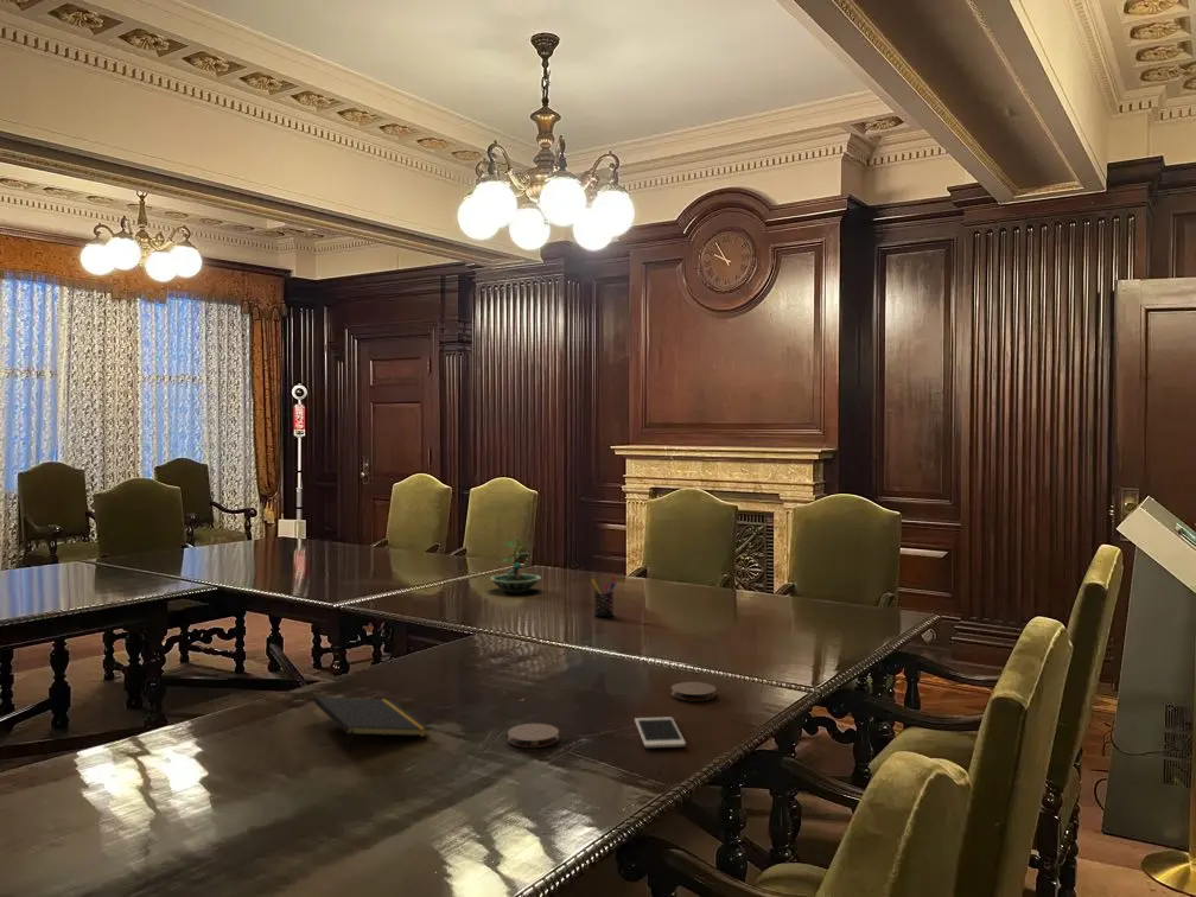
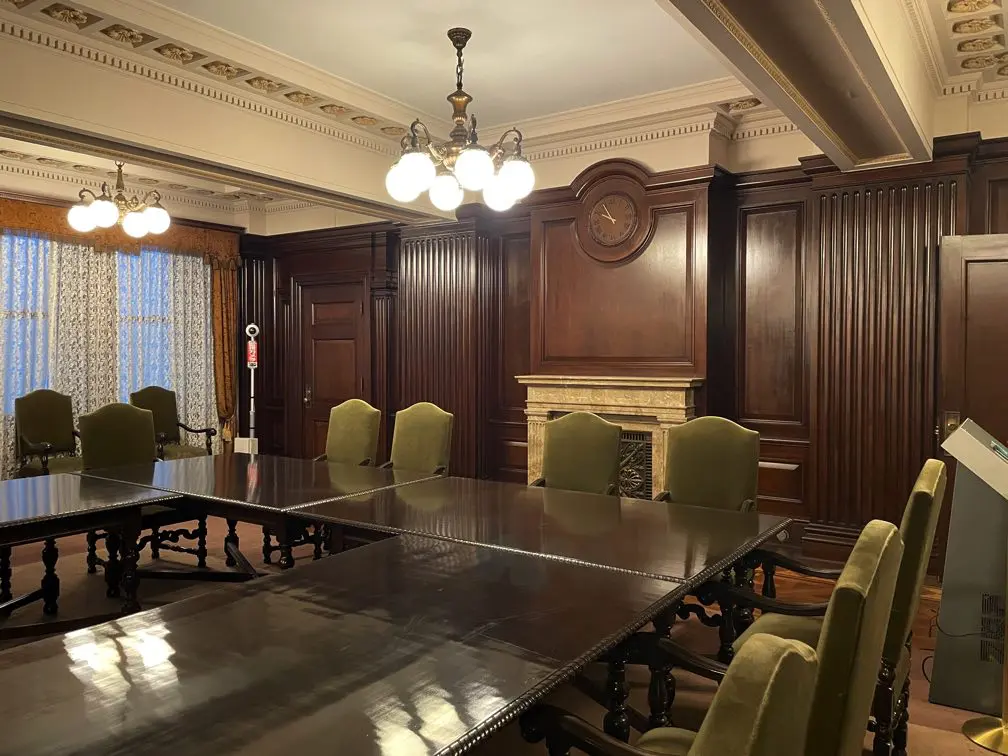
- pen holder (605, 594)
- terrarium (515, 549)
- coaster (533, 734)
- notepad (370, 715)
- coaster (693, 691)
- cell phone (659, 731)
